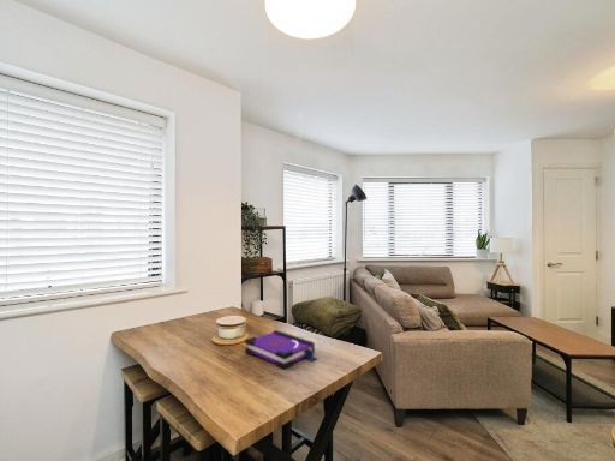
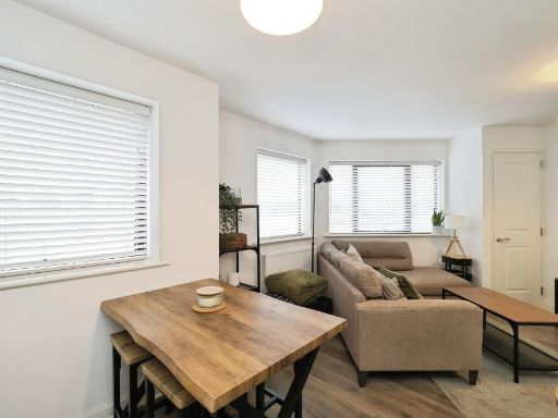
- board game (282, 348)
